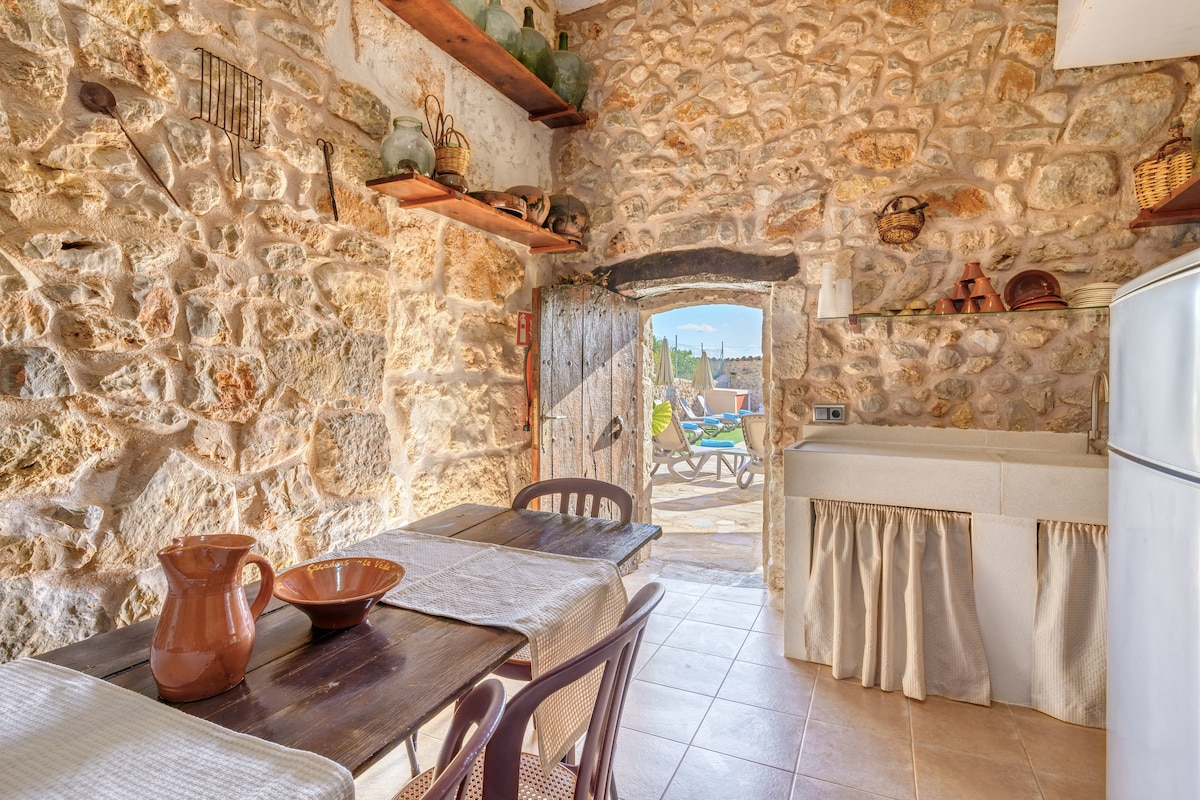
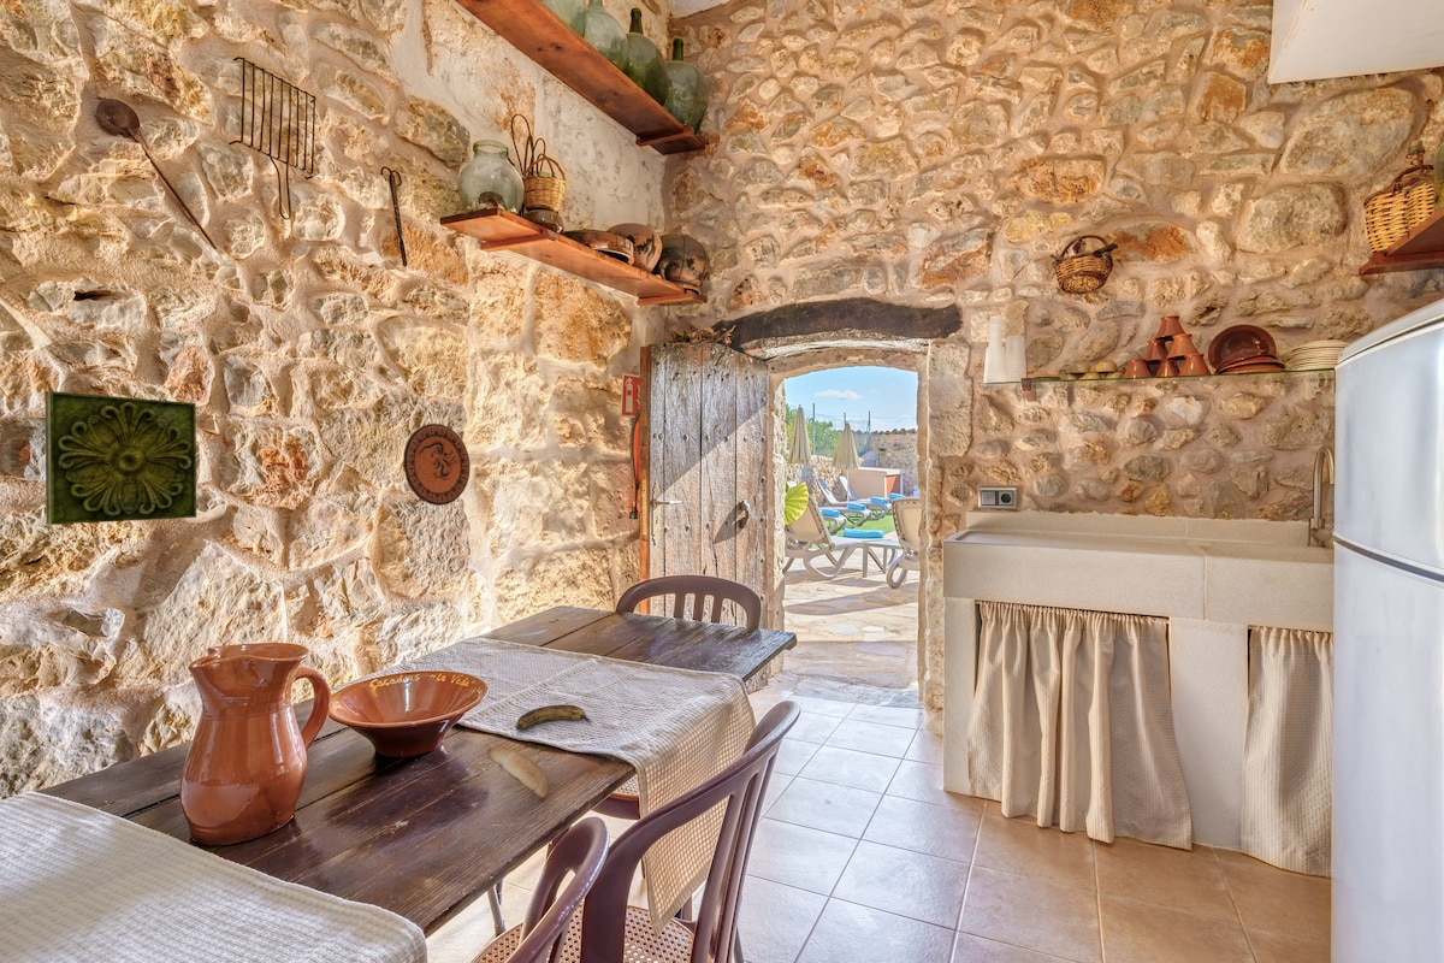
+ banana (551, 716)
+ decorative tile (126, 459)
+ bread roll (519, 773)
+ decorative plate (437, 463)
